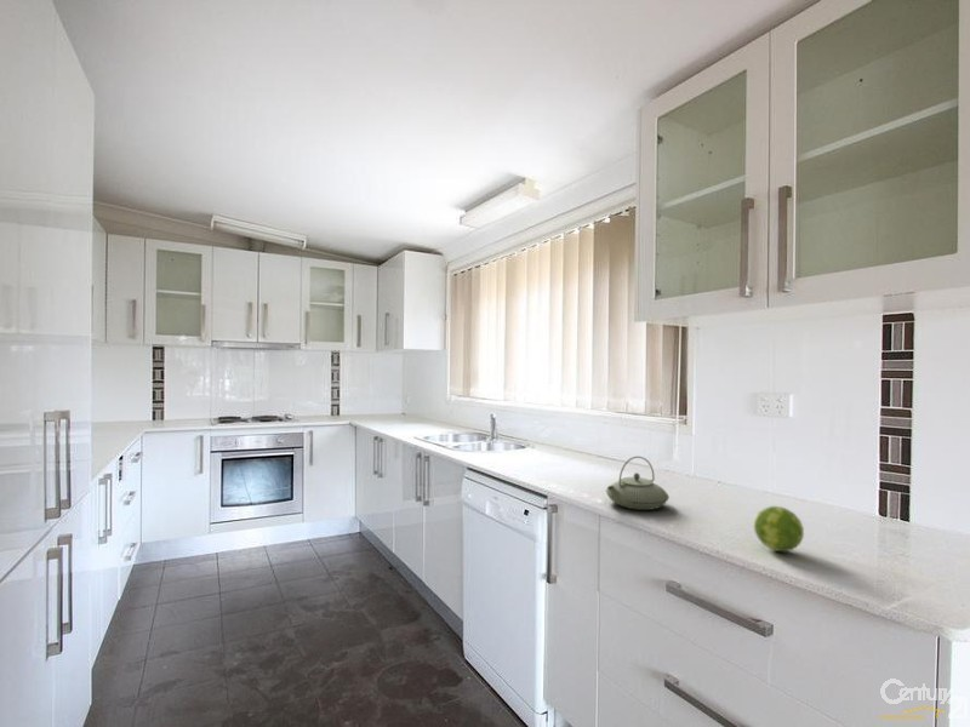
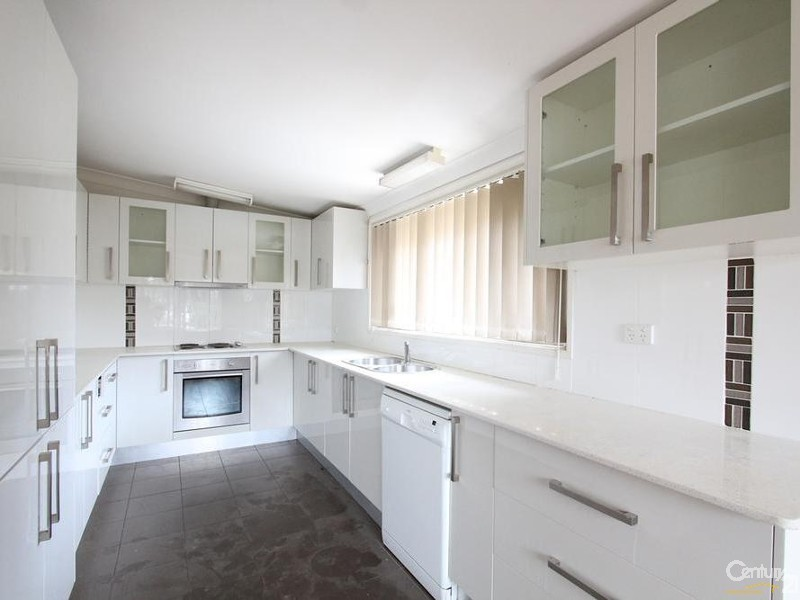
- fruit (777, 528)
- teapot (633, 481)
